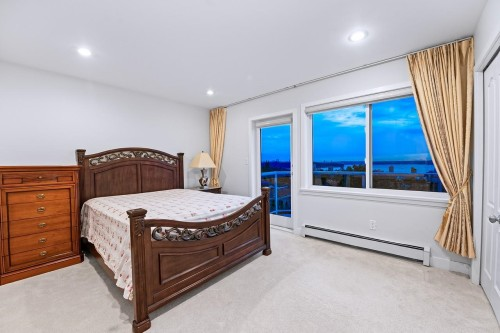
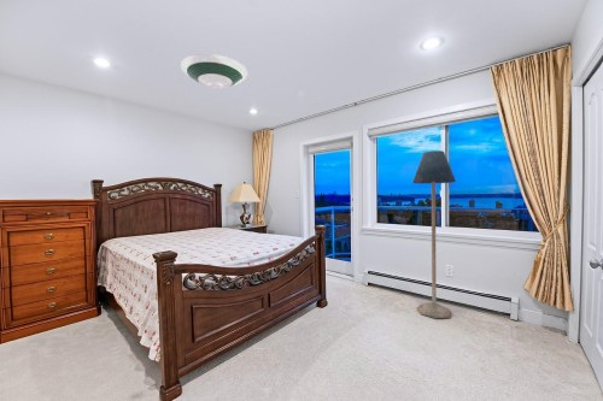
+ floor lamp (433, 231)
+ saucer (215, 78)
